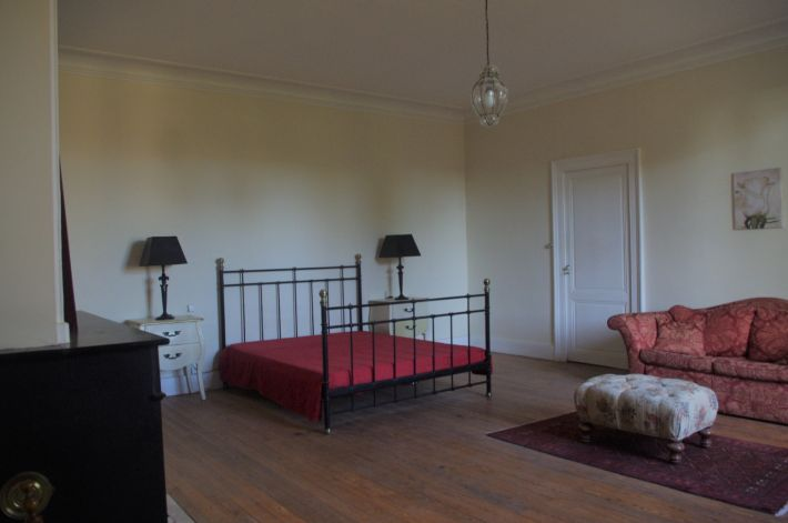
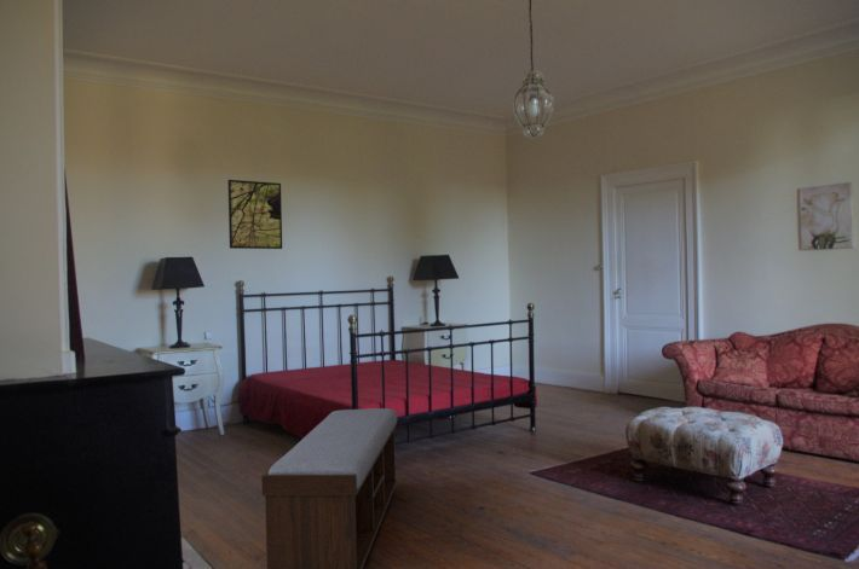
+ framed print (255, 215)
+ bench (344, 481)
